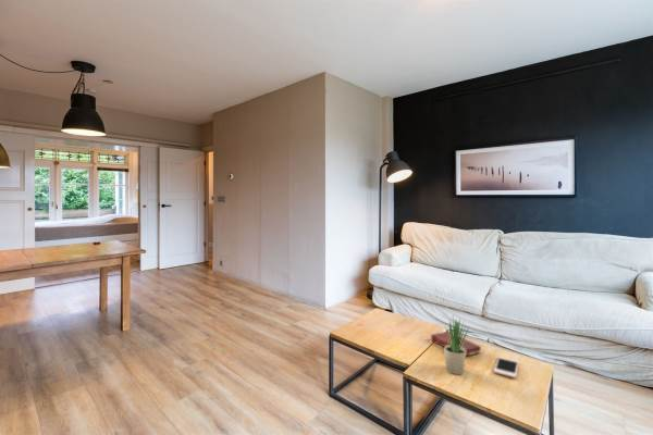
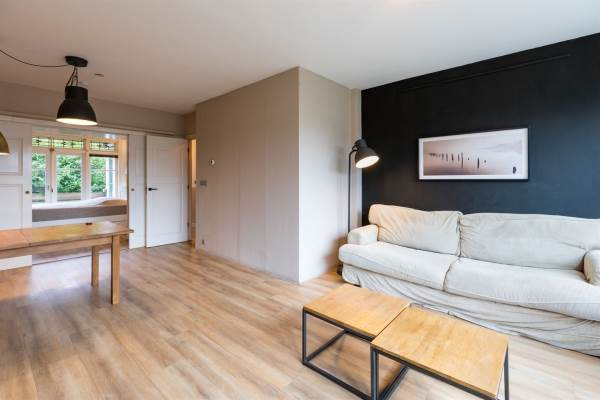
- cell phone (506, 366)
- potted plant (456, 341)
- book (451, 343)
